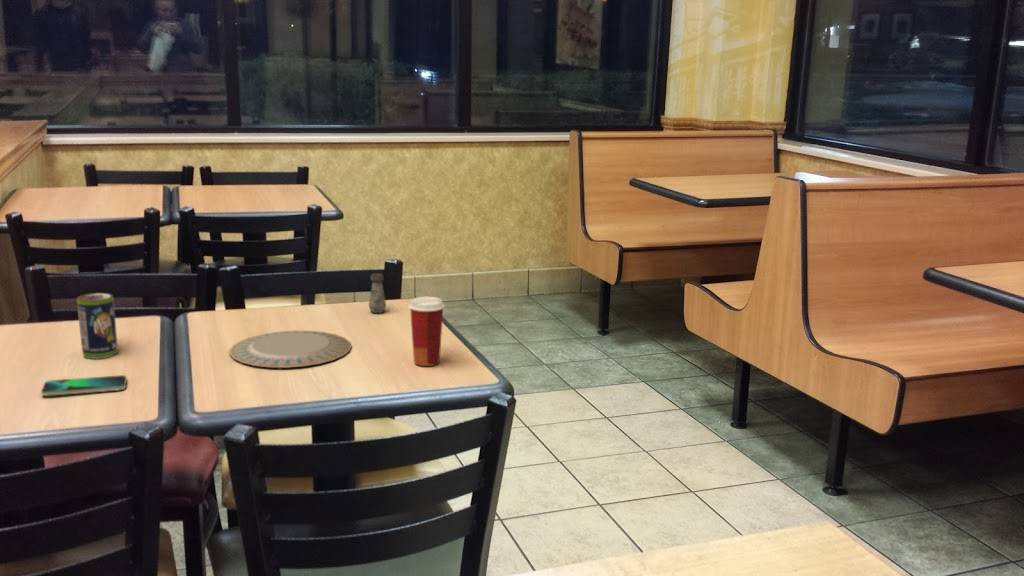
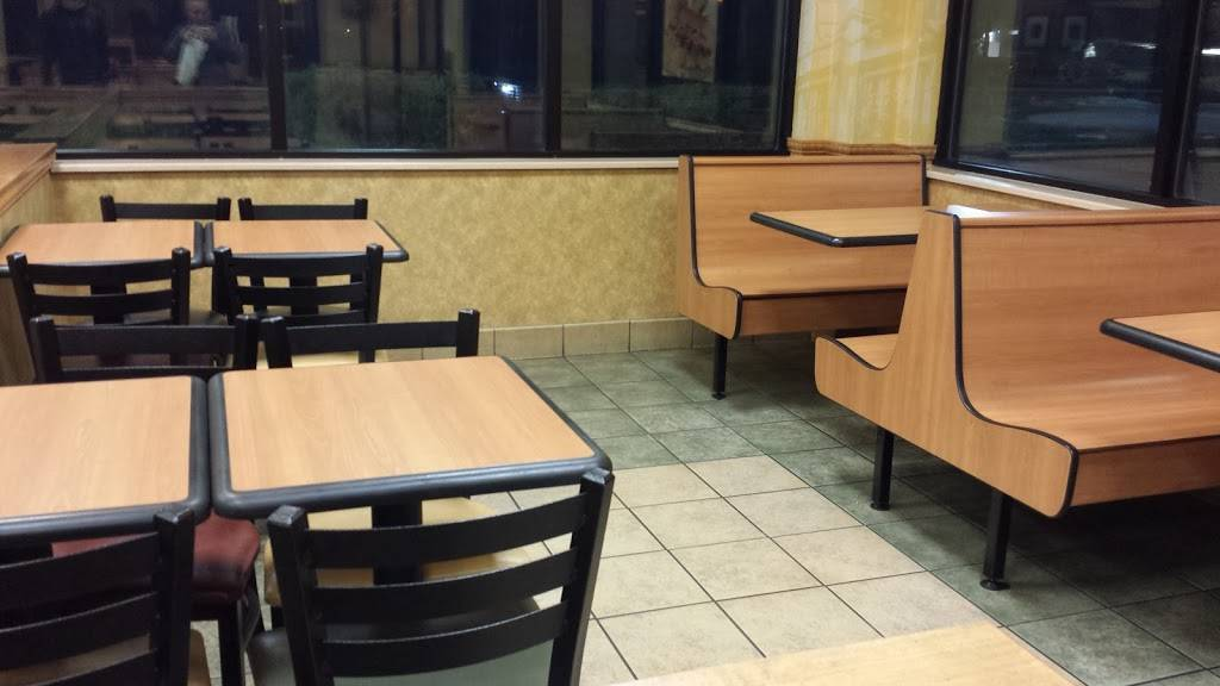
- paper cup (426, 331)
- salt shaker (377, 292)
- chinaware (291, 345)
- smartphone (85, 385)
- beverage can (97, 325)
